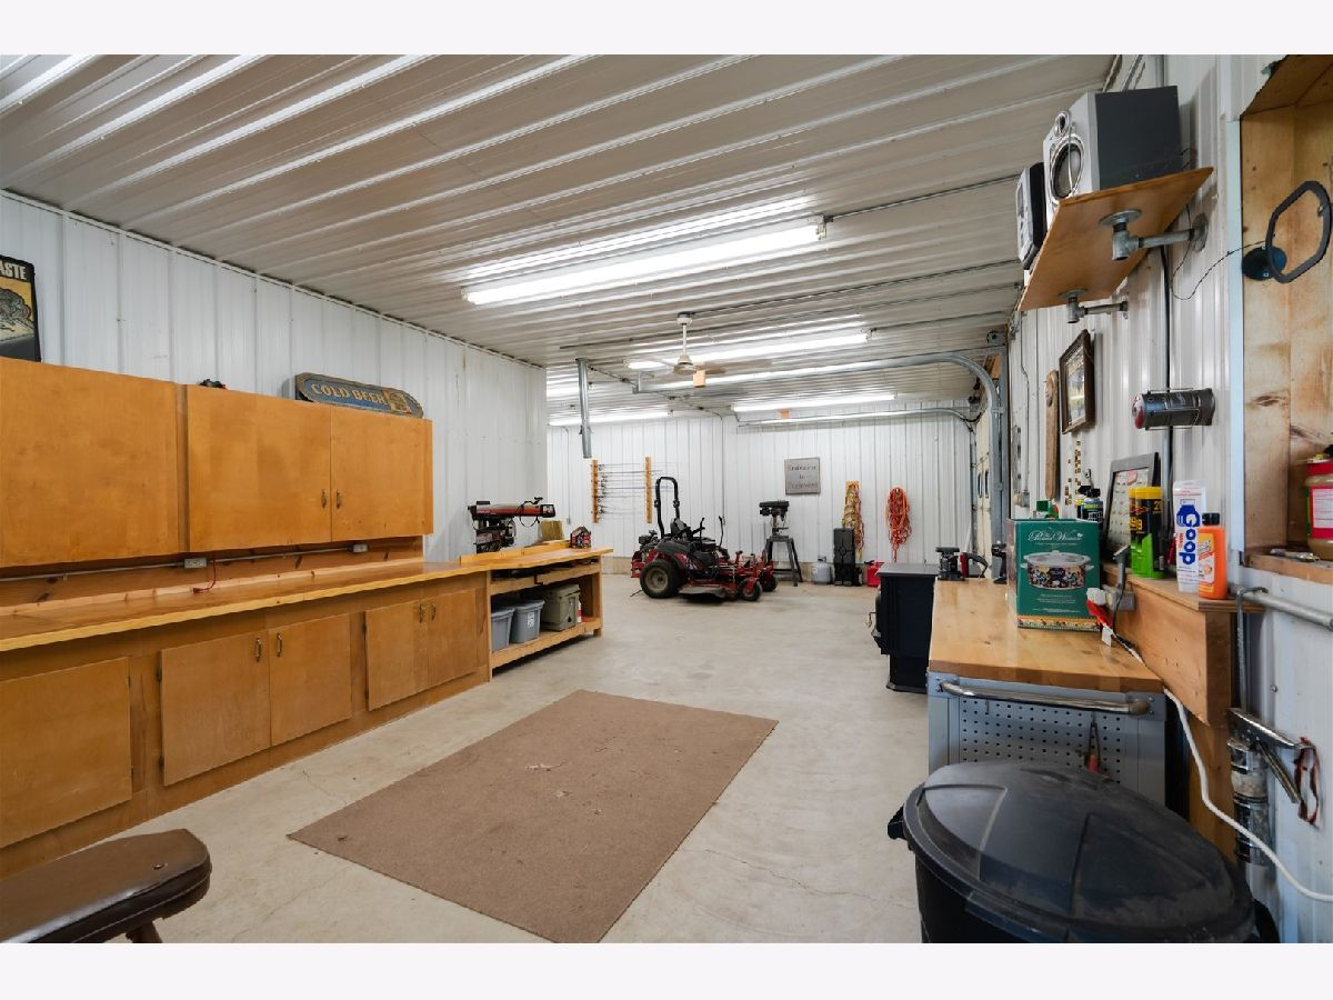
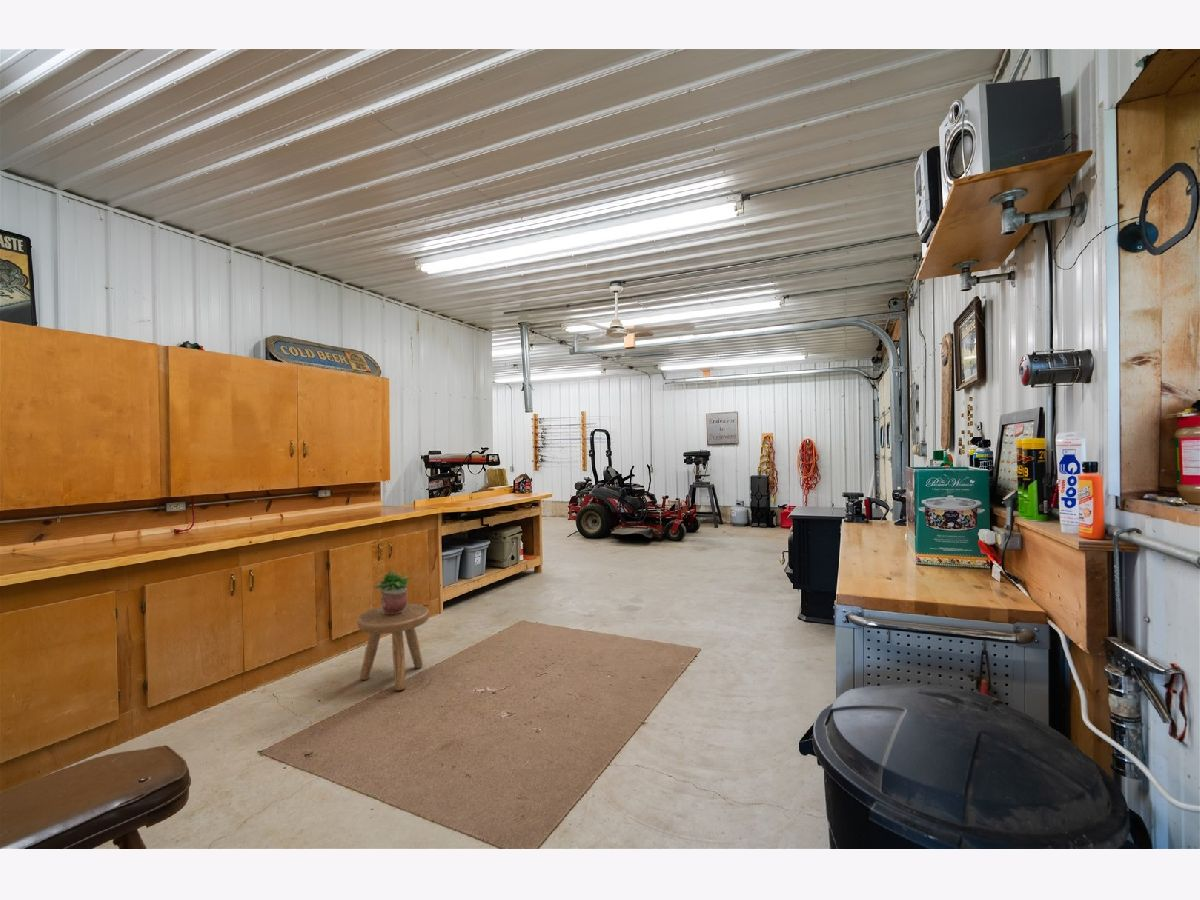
+ stool (394, 645)
+ potted plant (395, 590)
